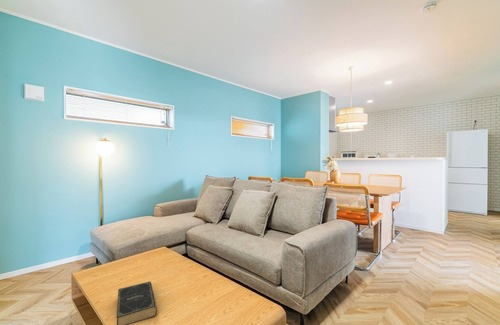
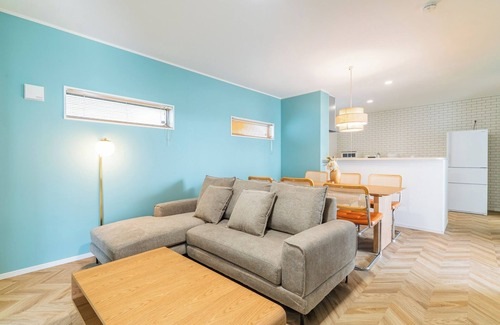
- book (136, 301)
